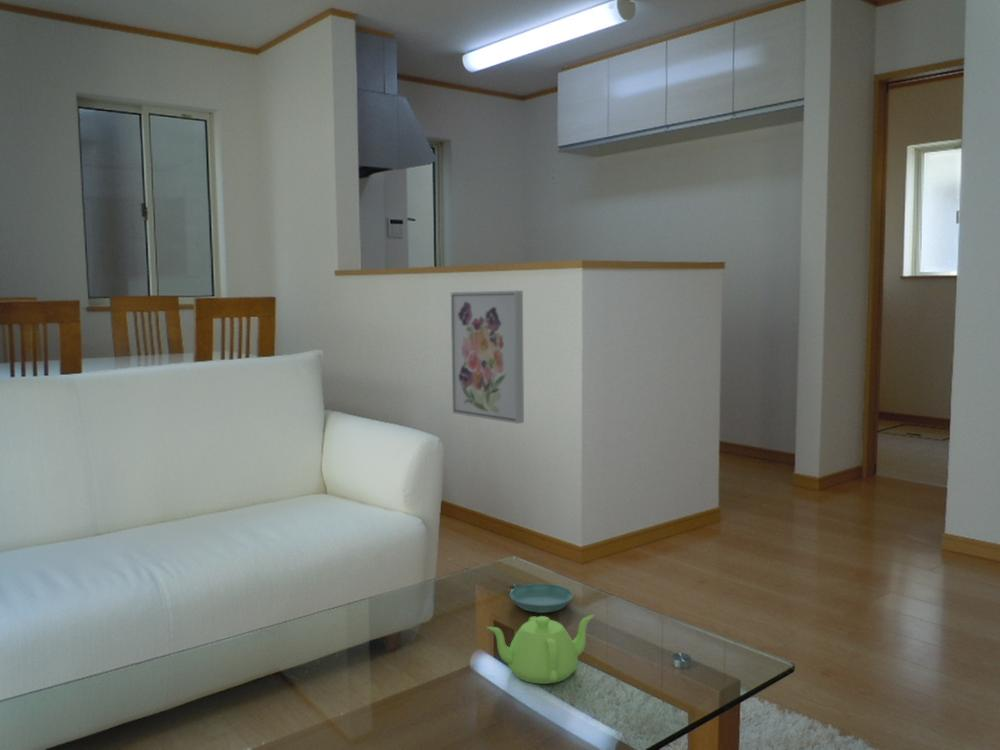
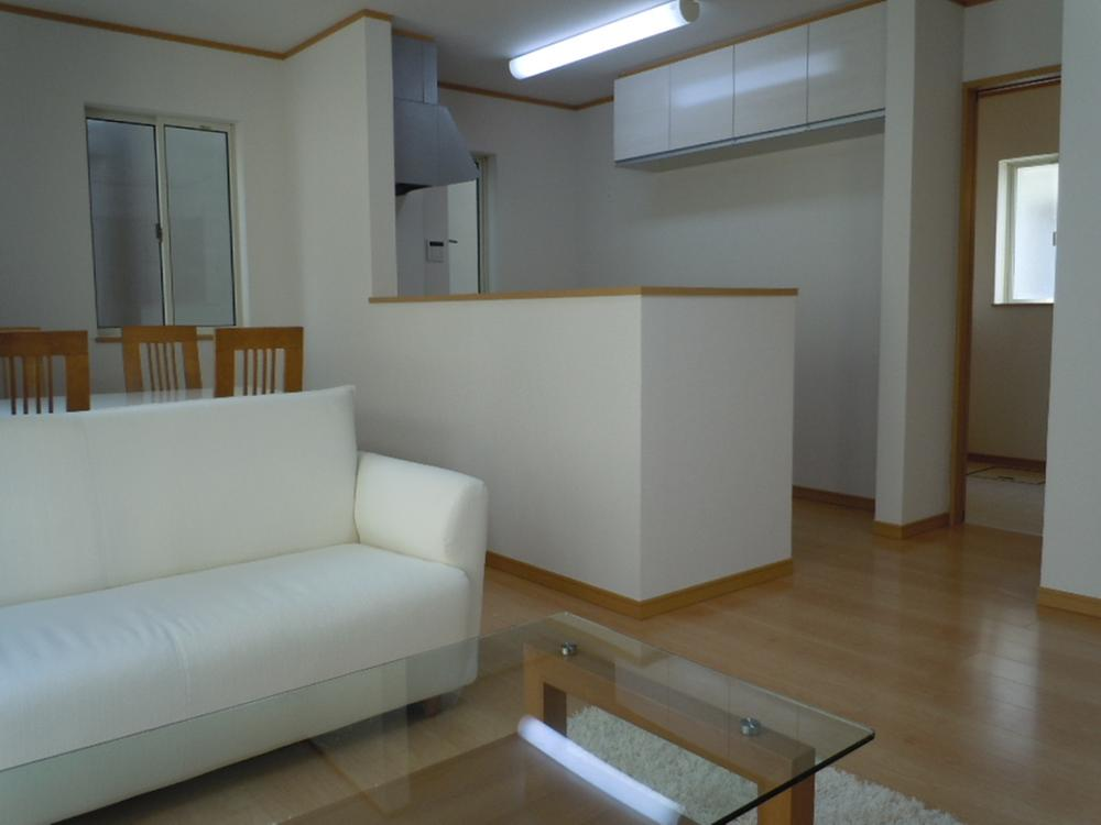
- wall art (485, 355)
- teapot (541, 644)
- saucer (541, 599)
